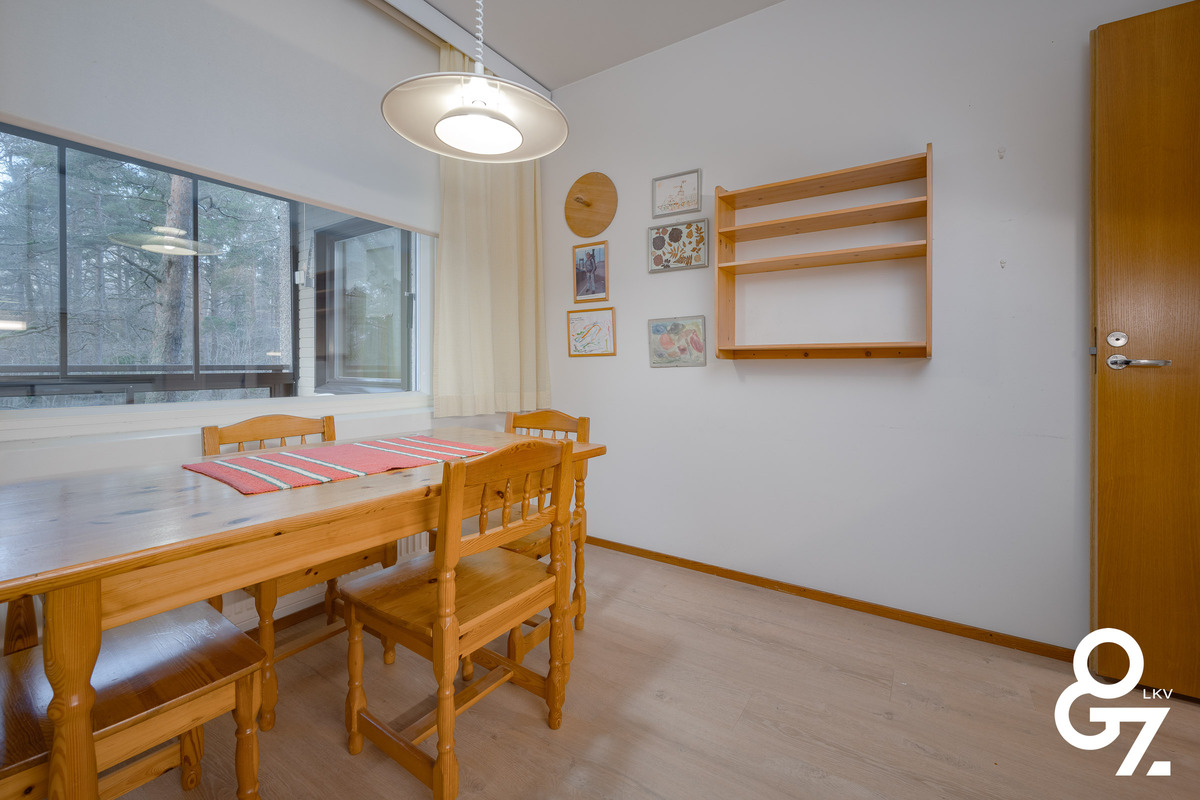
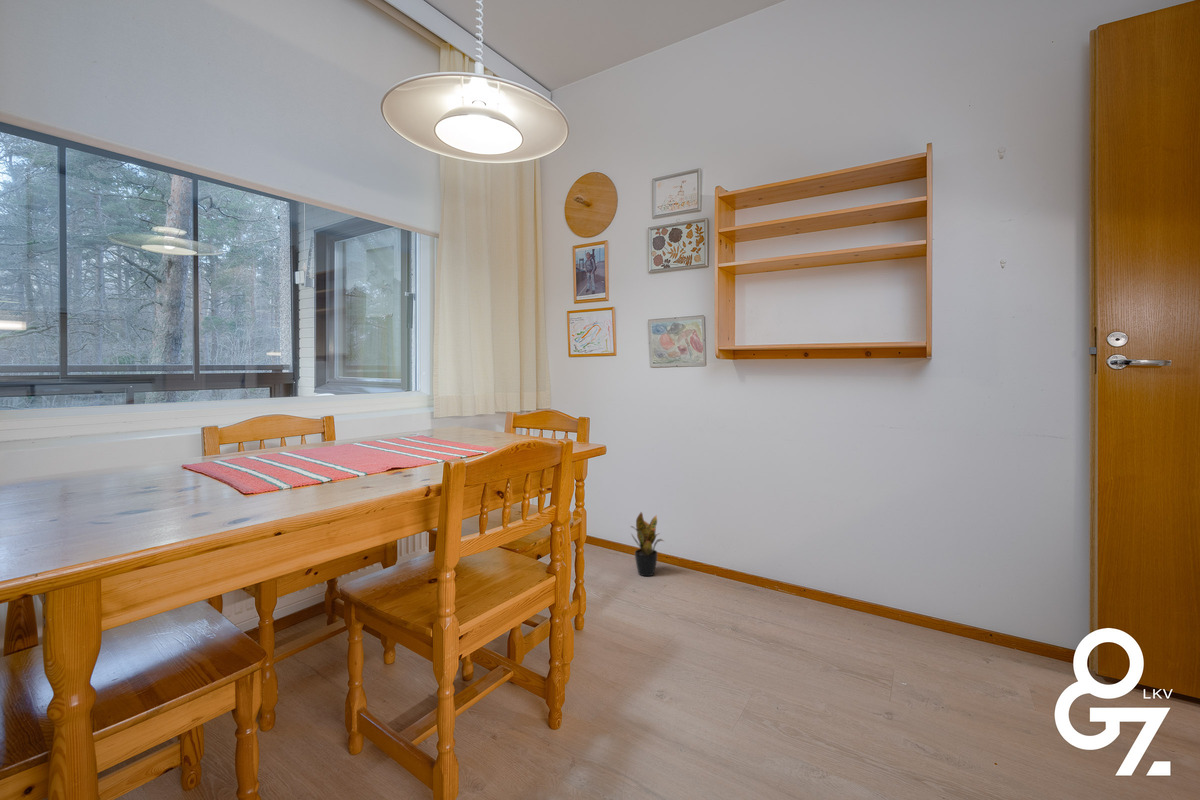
+ potted plant (646, 542)
